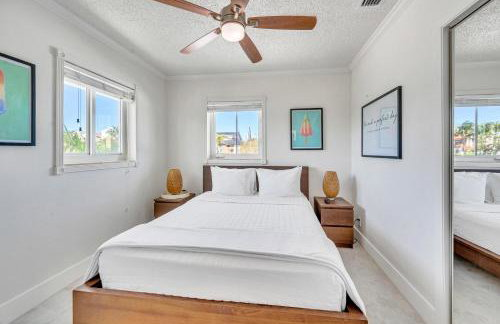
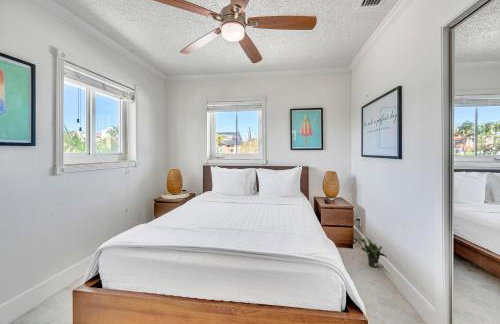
+ potted plant (371, 253)
